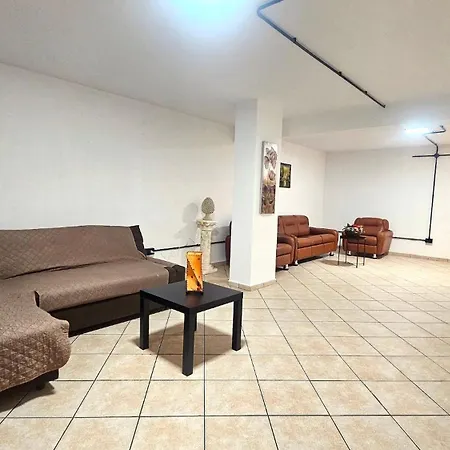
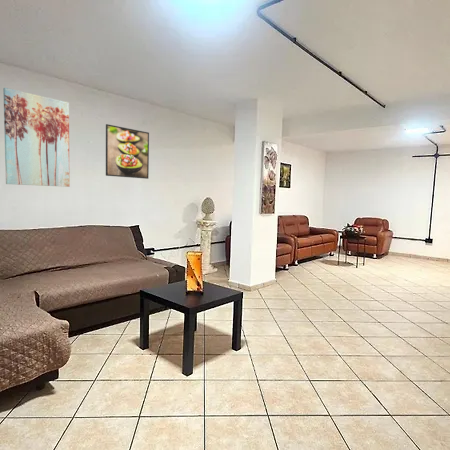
+ wall art (39, 141)
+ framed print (128, 153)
